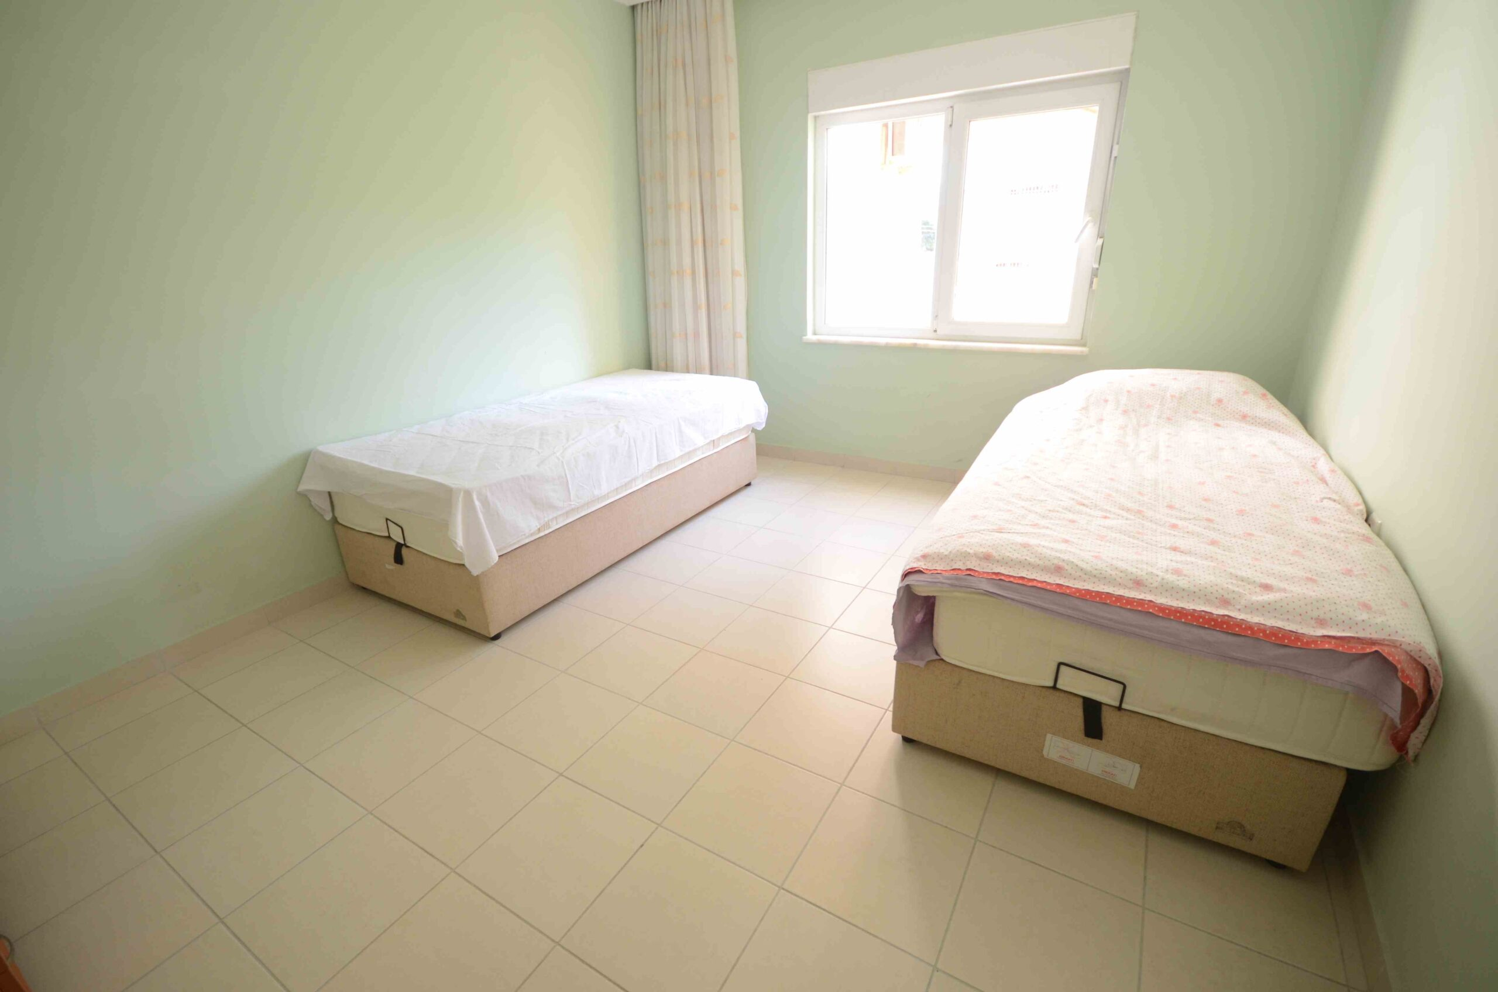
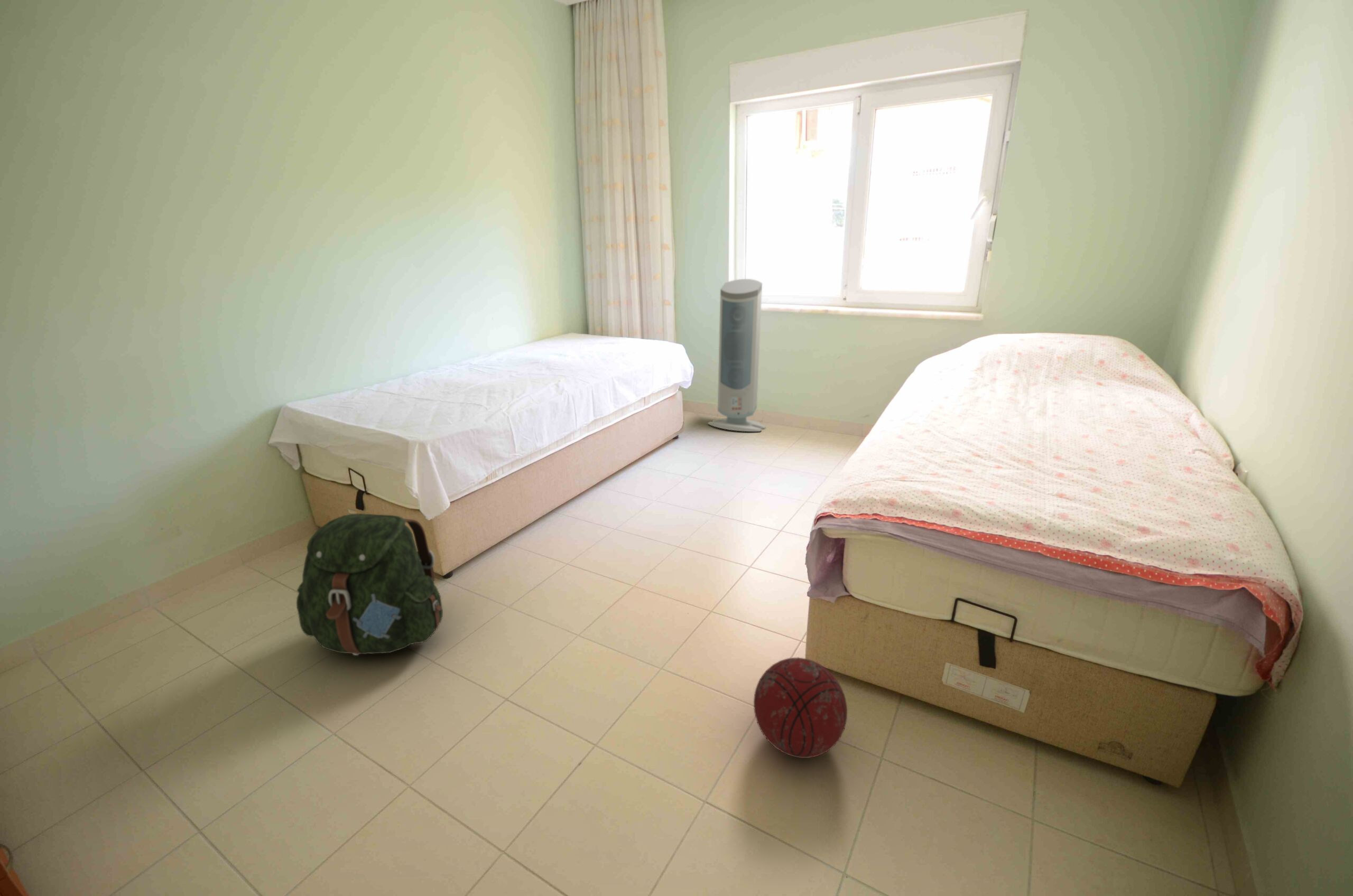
+ backpack (373, 581)
+ air purifier (739, 355)
+ ball (800, 706)
